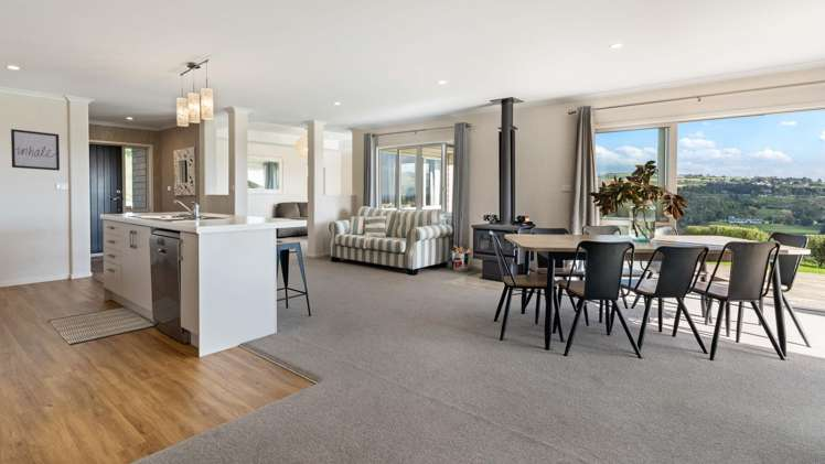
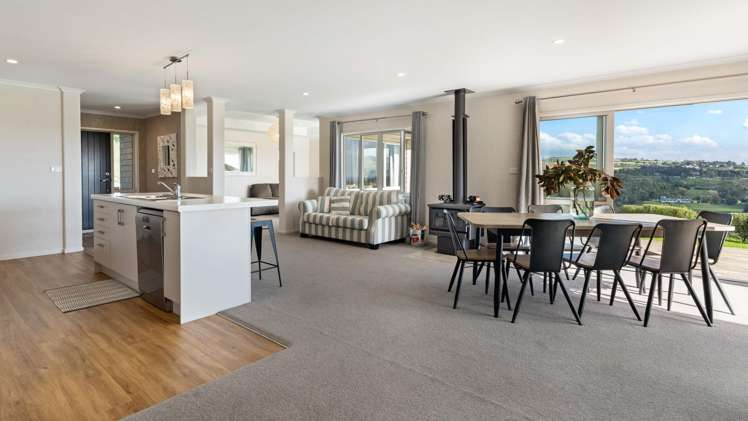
- wall art (35, 150)
